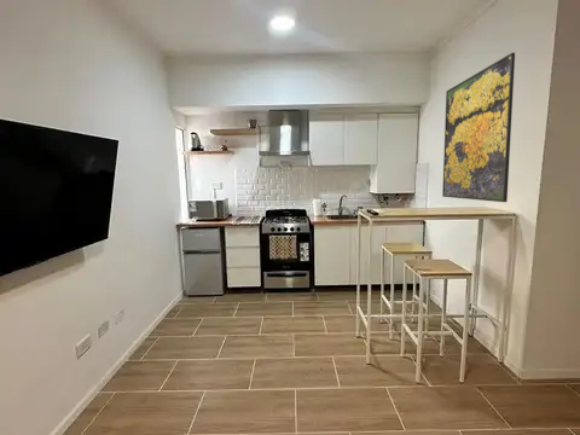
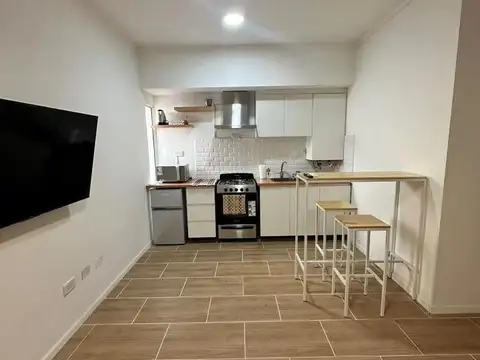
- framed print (471, 138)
